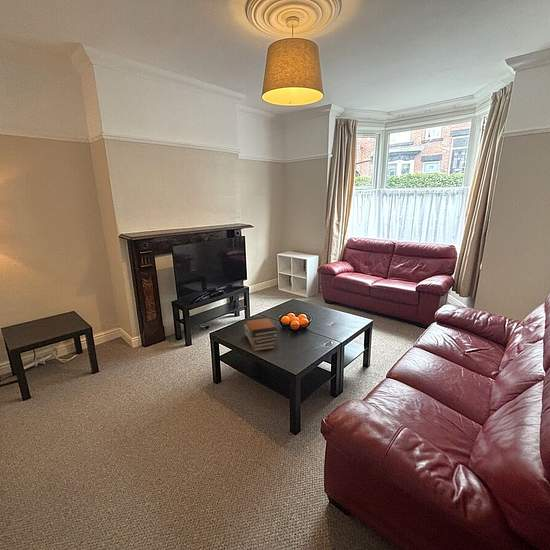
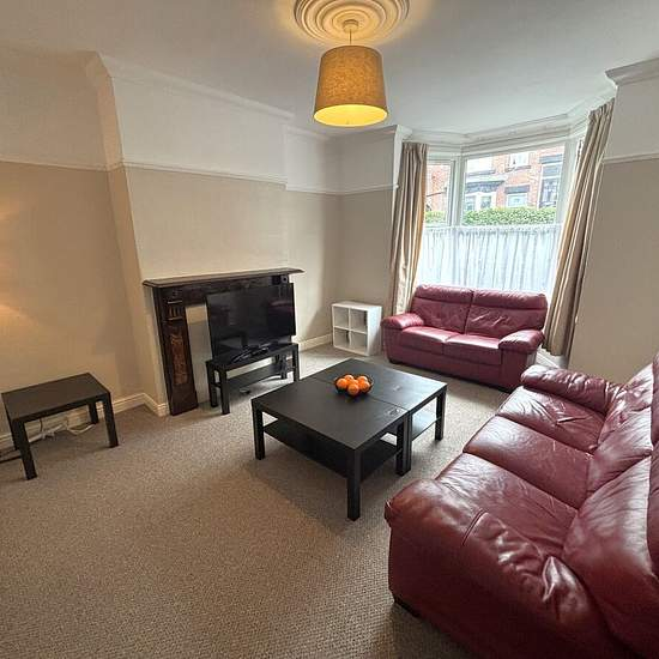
- book stack (260, 332)
